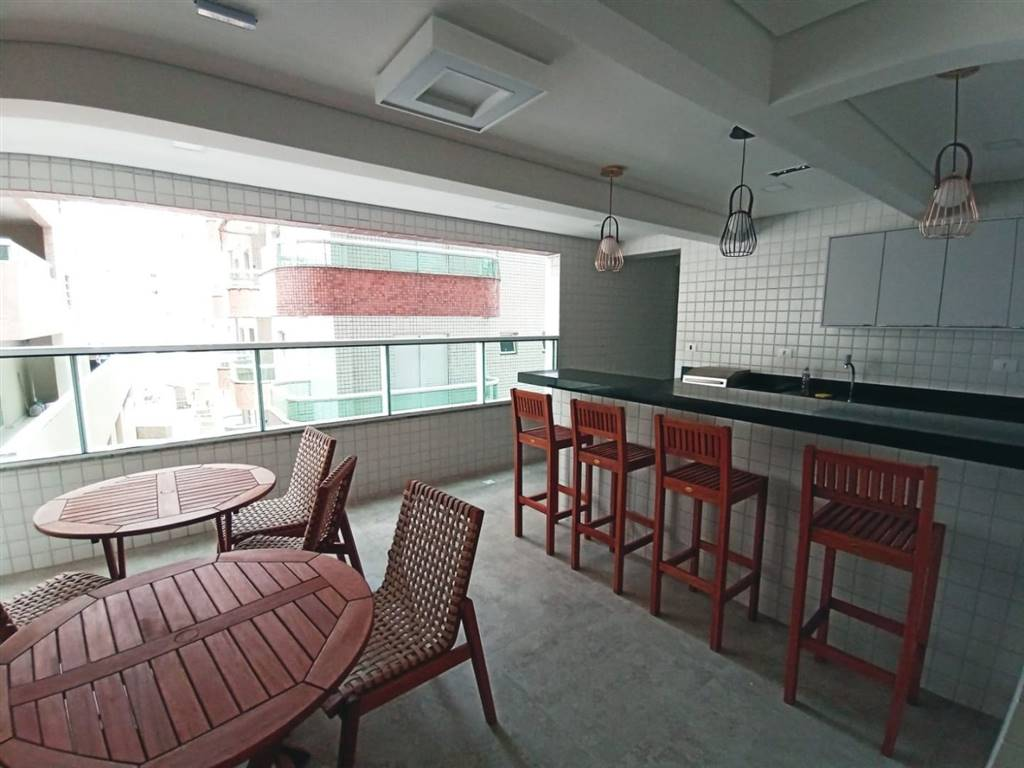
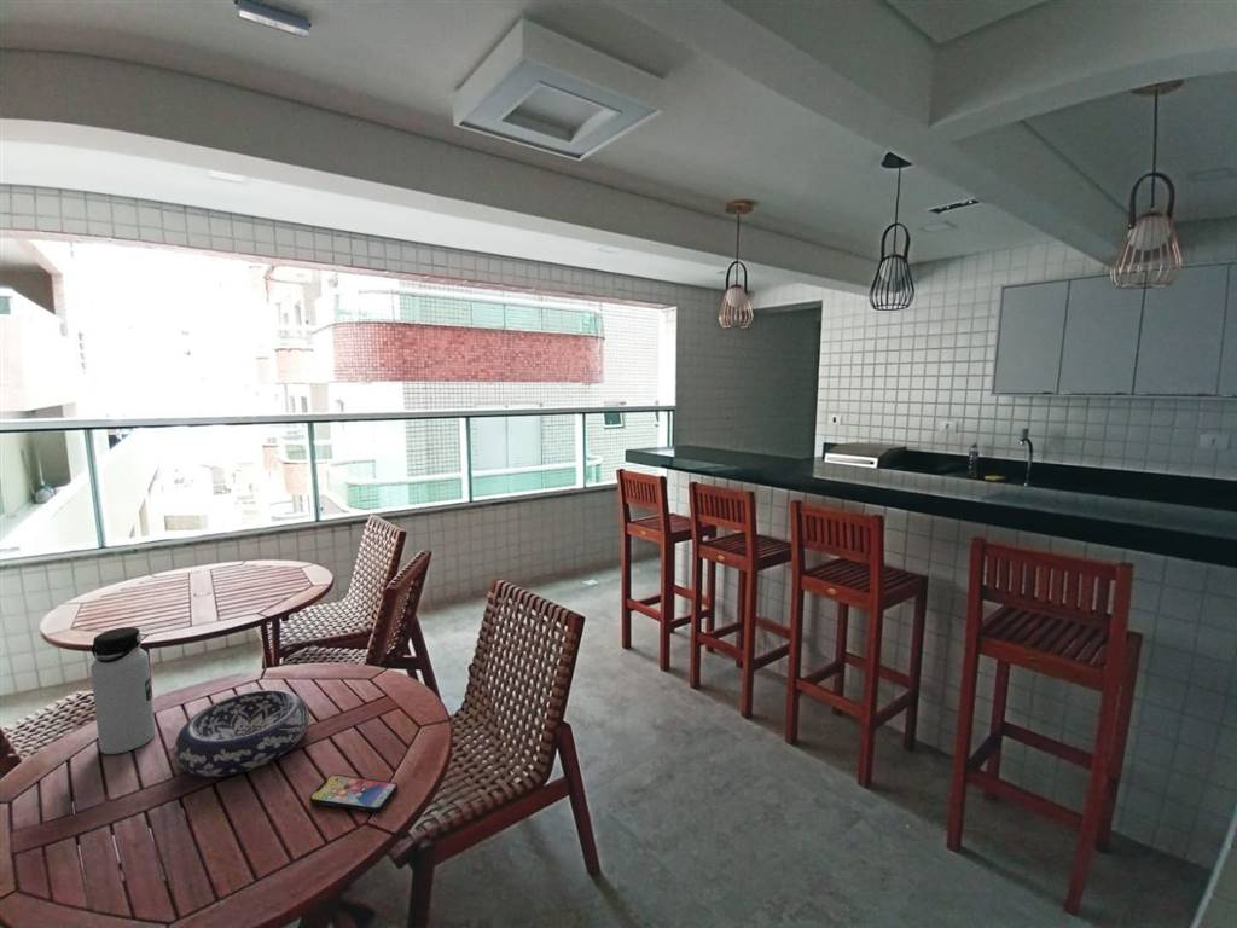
+ decorative bowl (245, 730)
+ smartphone (354, 793)
+ water bottle (122, 688)
